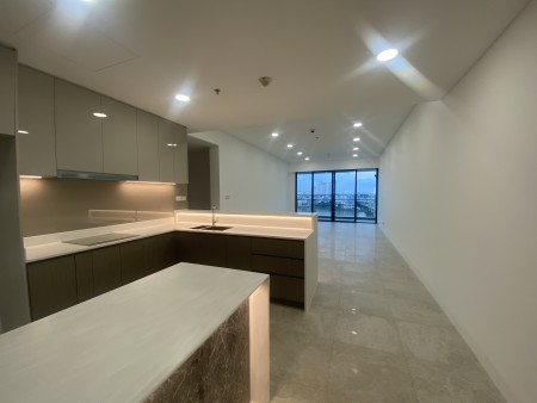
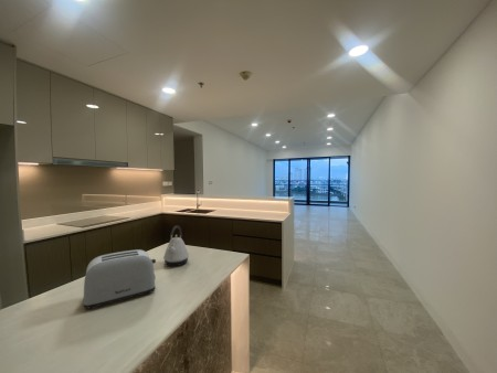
+ kettle (176, 244)
+ toaster (123, 274)
